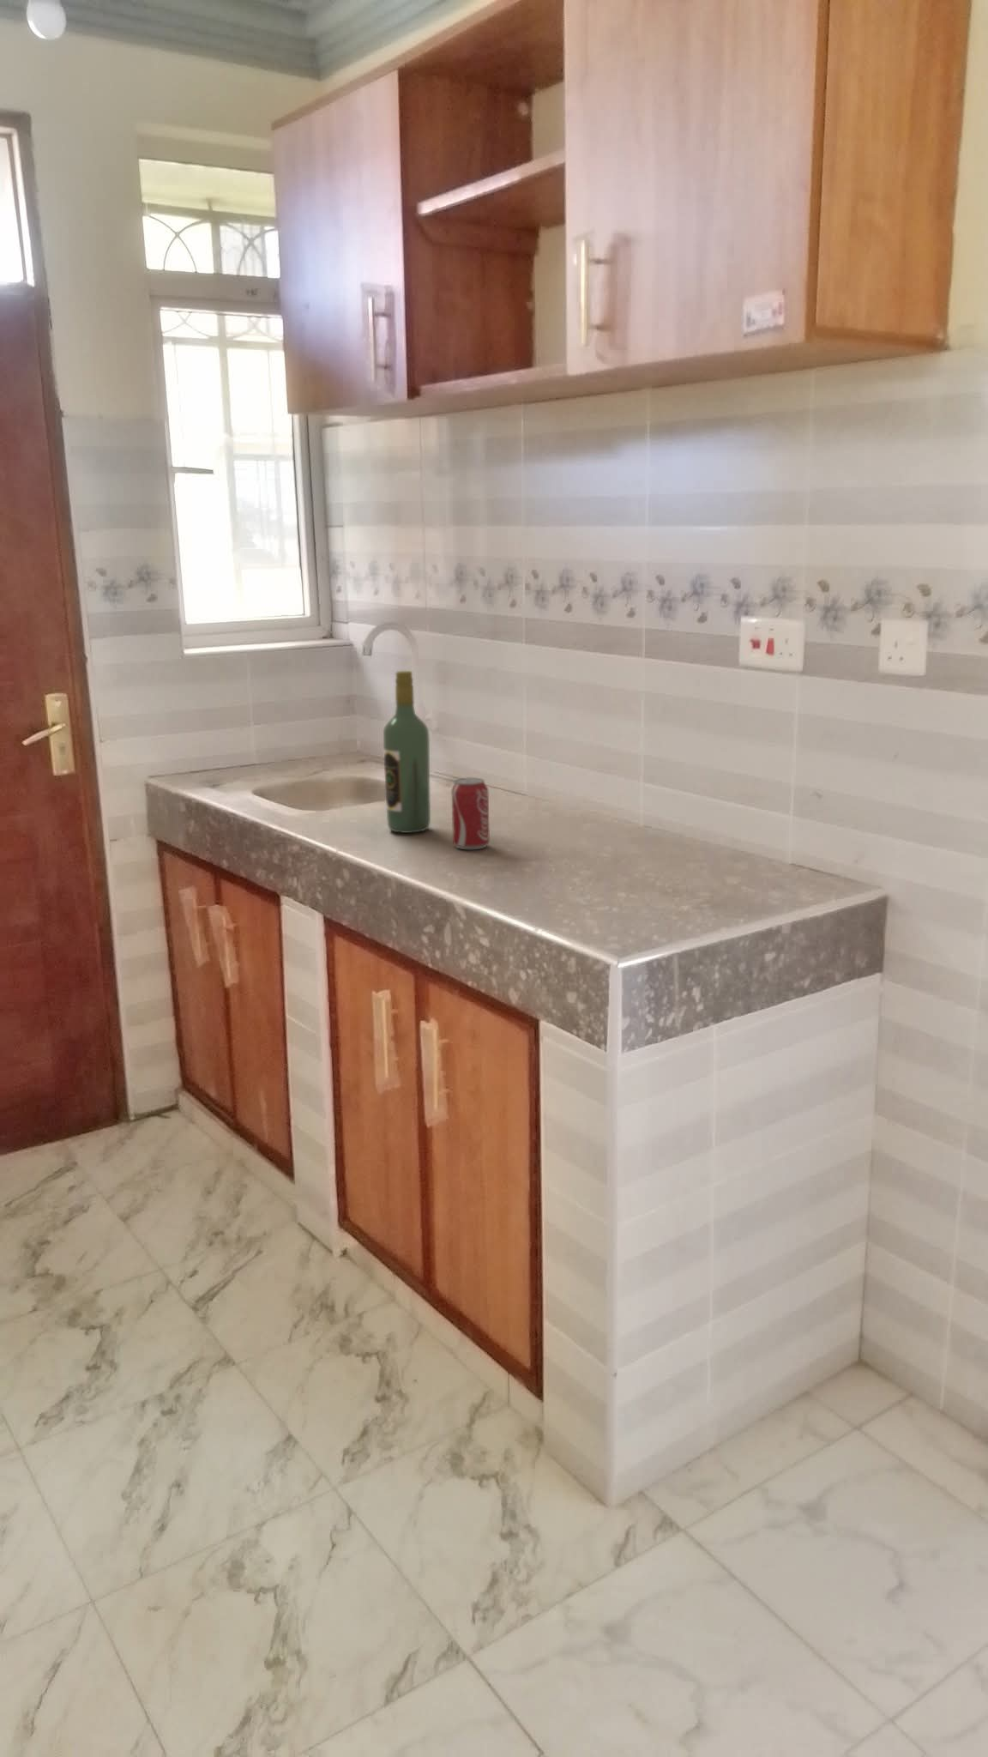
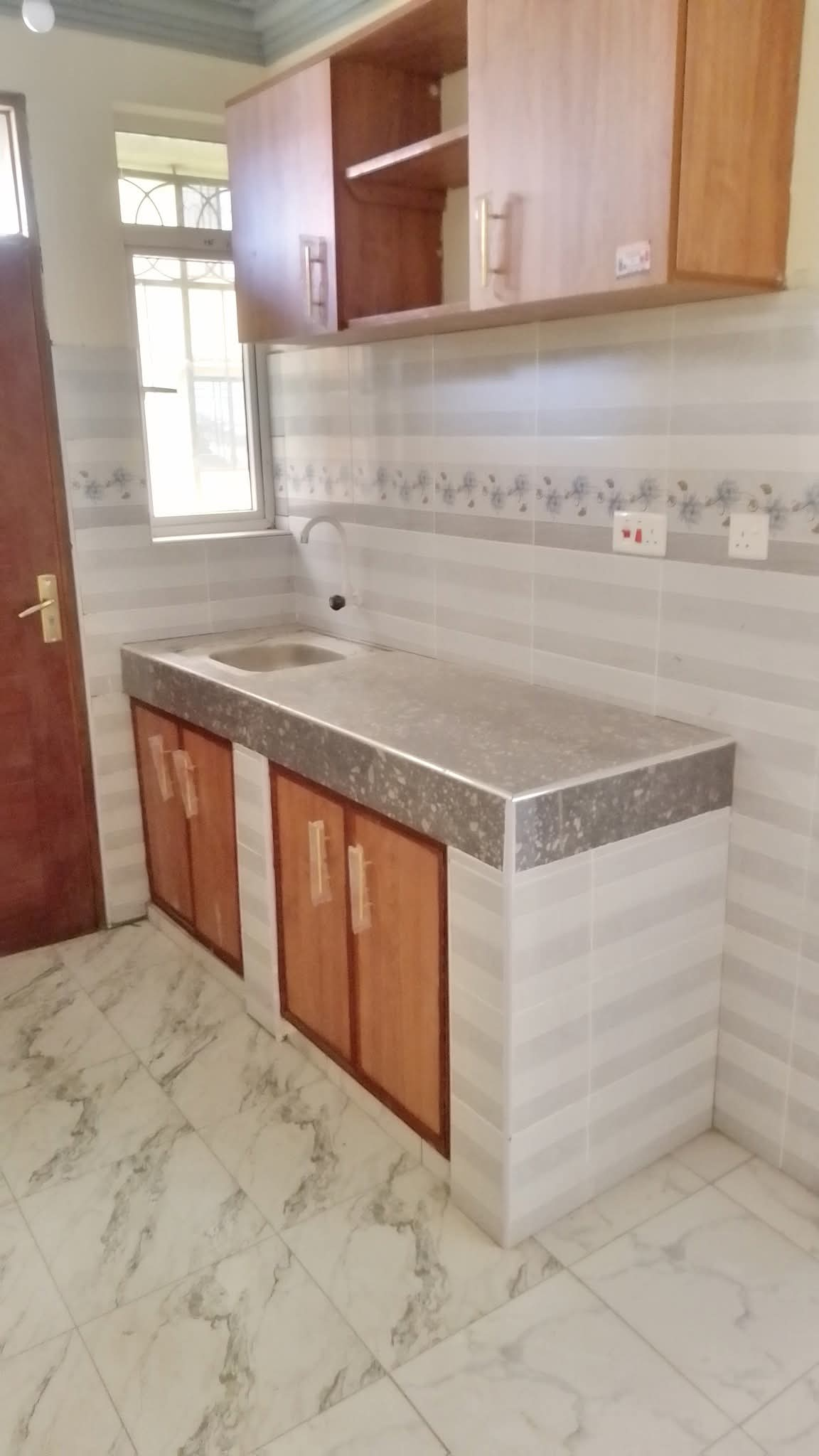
- beverage can (470, 813)
- wine bottle (407, 752)
